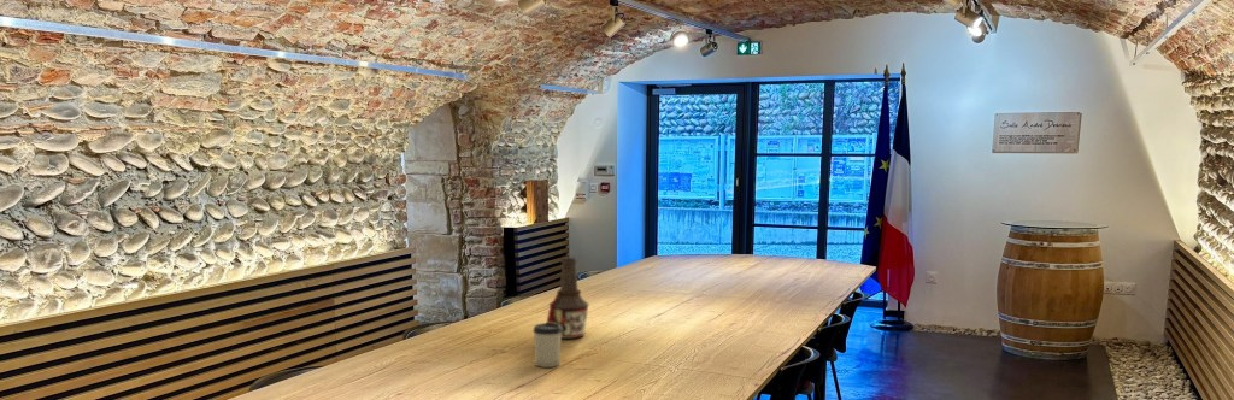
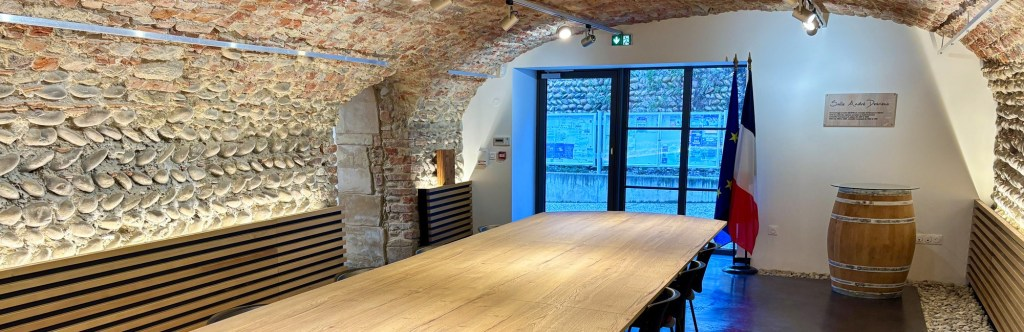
- bottle (566, 296)
- cup (547, 345)
